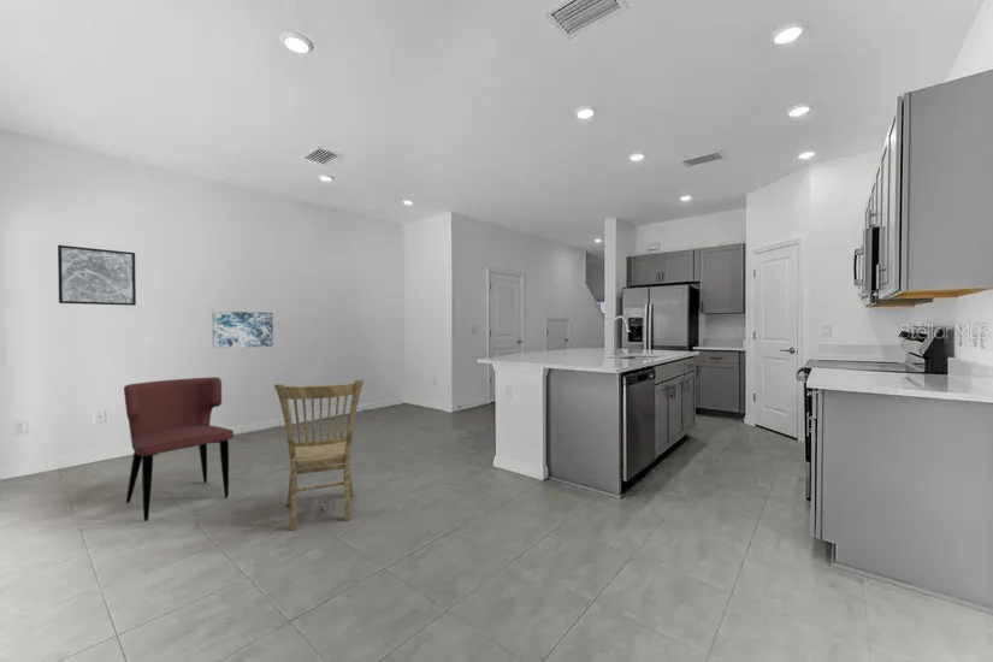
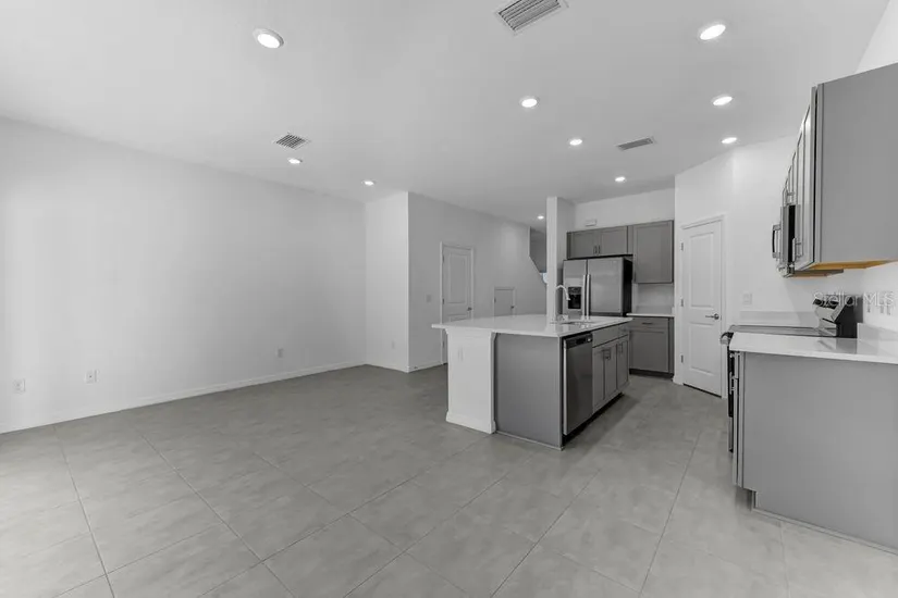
- dining chair (320, 445)
- wall art (243, 329)
- dining chair (178, 441)
- wall art (99, 277)
